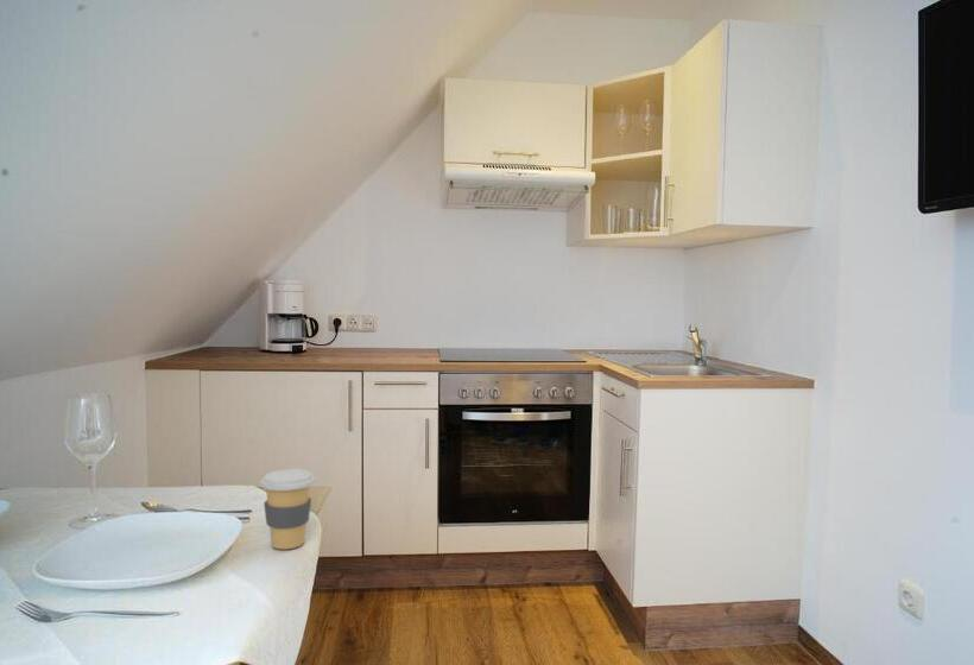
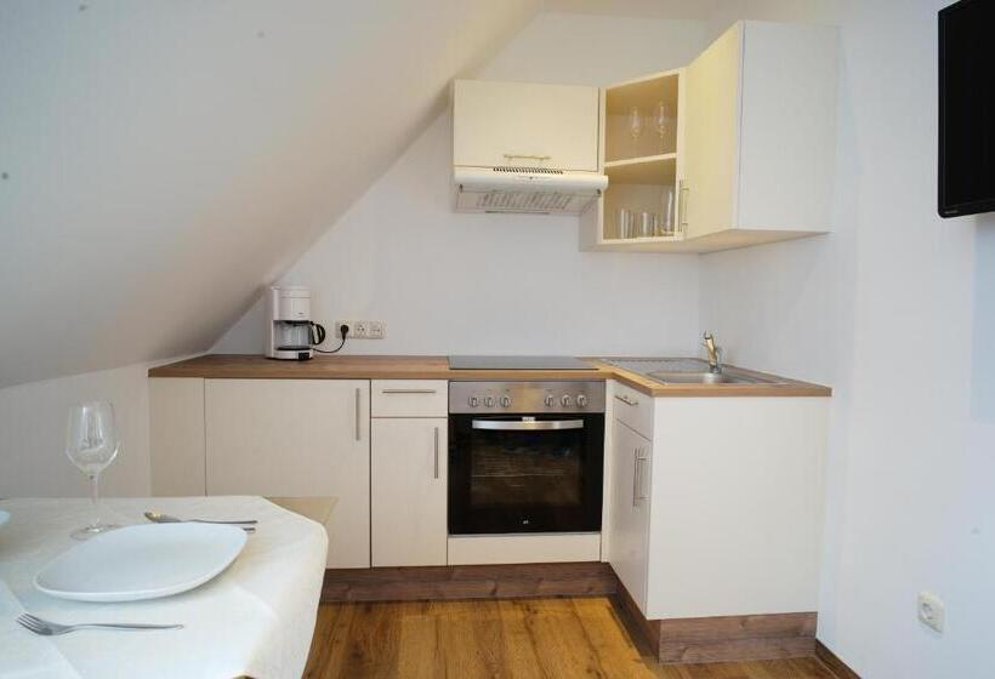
- coffee cup (287, 508)
